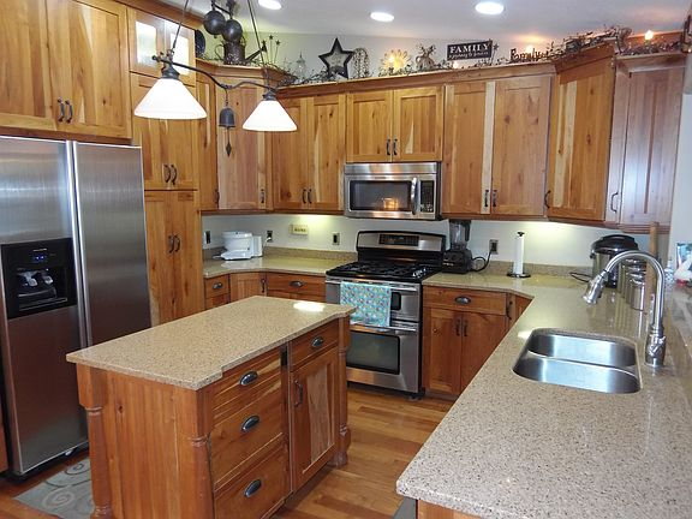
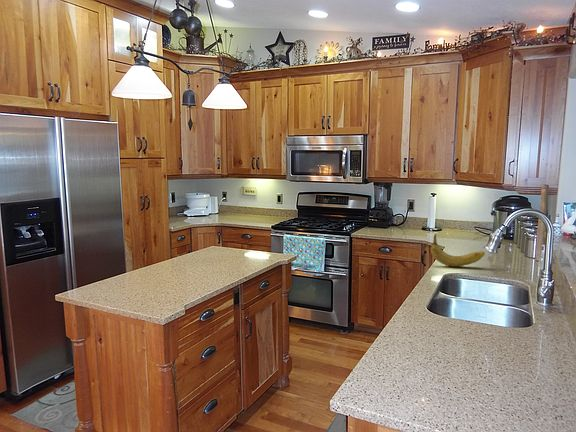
+ banana (457, 256)
